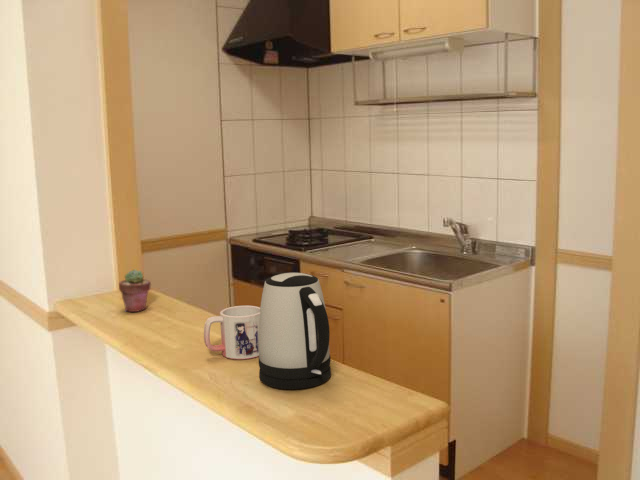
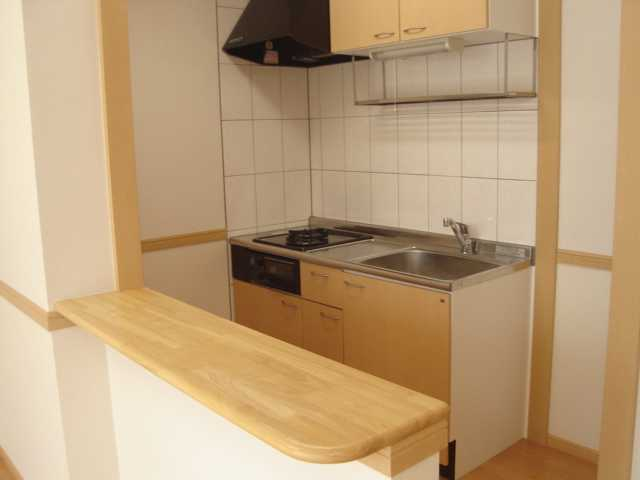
- potted succulent (134, 289)
- kettle (298, 328)
- mug (234, 332)
